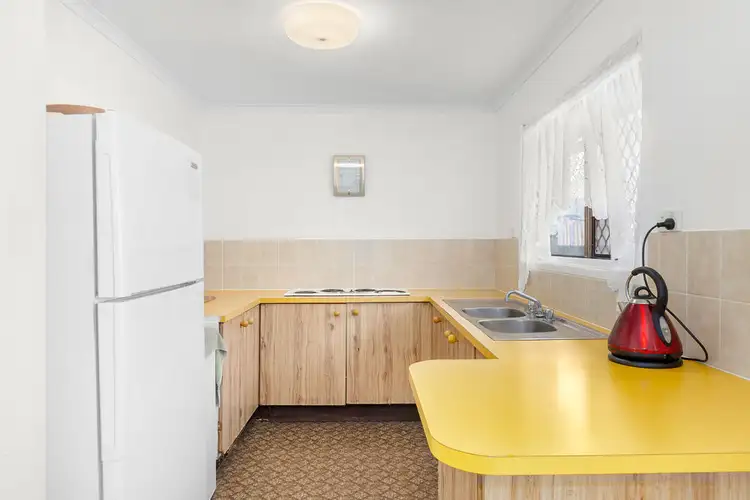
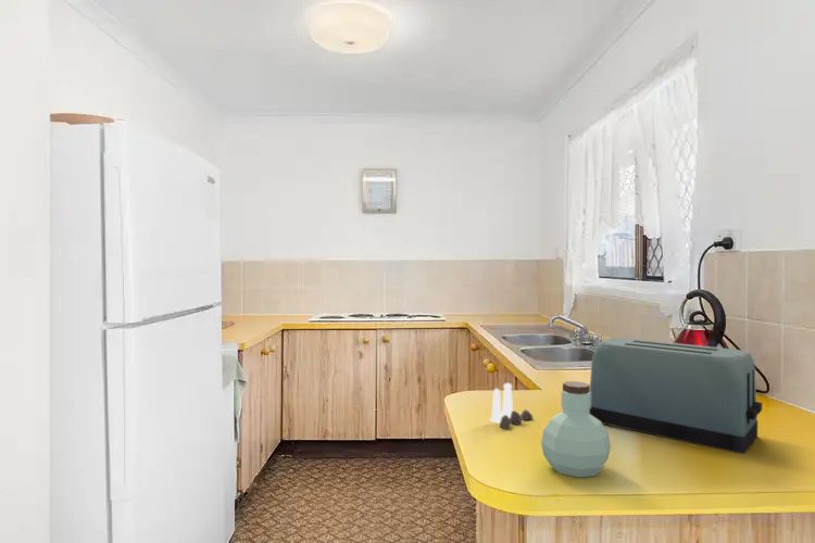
+ toaster (672, 387)
+ salt and pepper shaker set (510, 403)
+ jar (575, 426)
